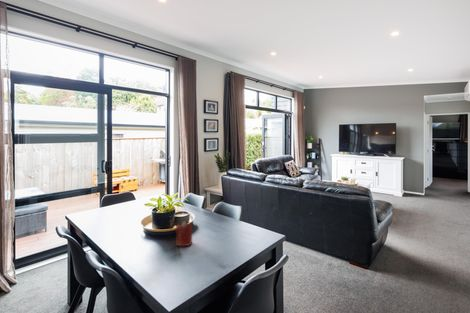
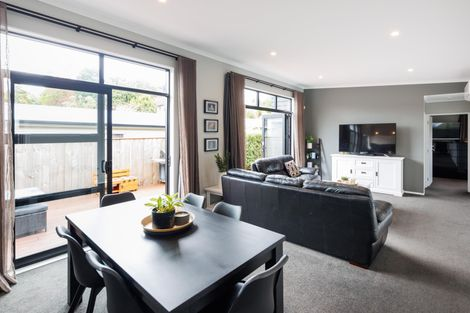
- candle (184, 232)
